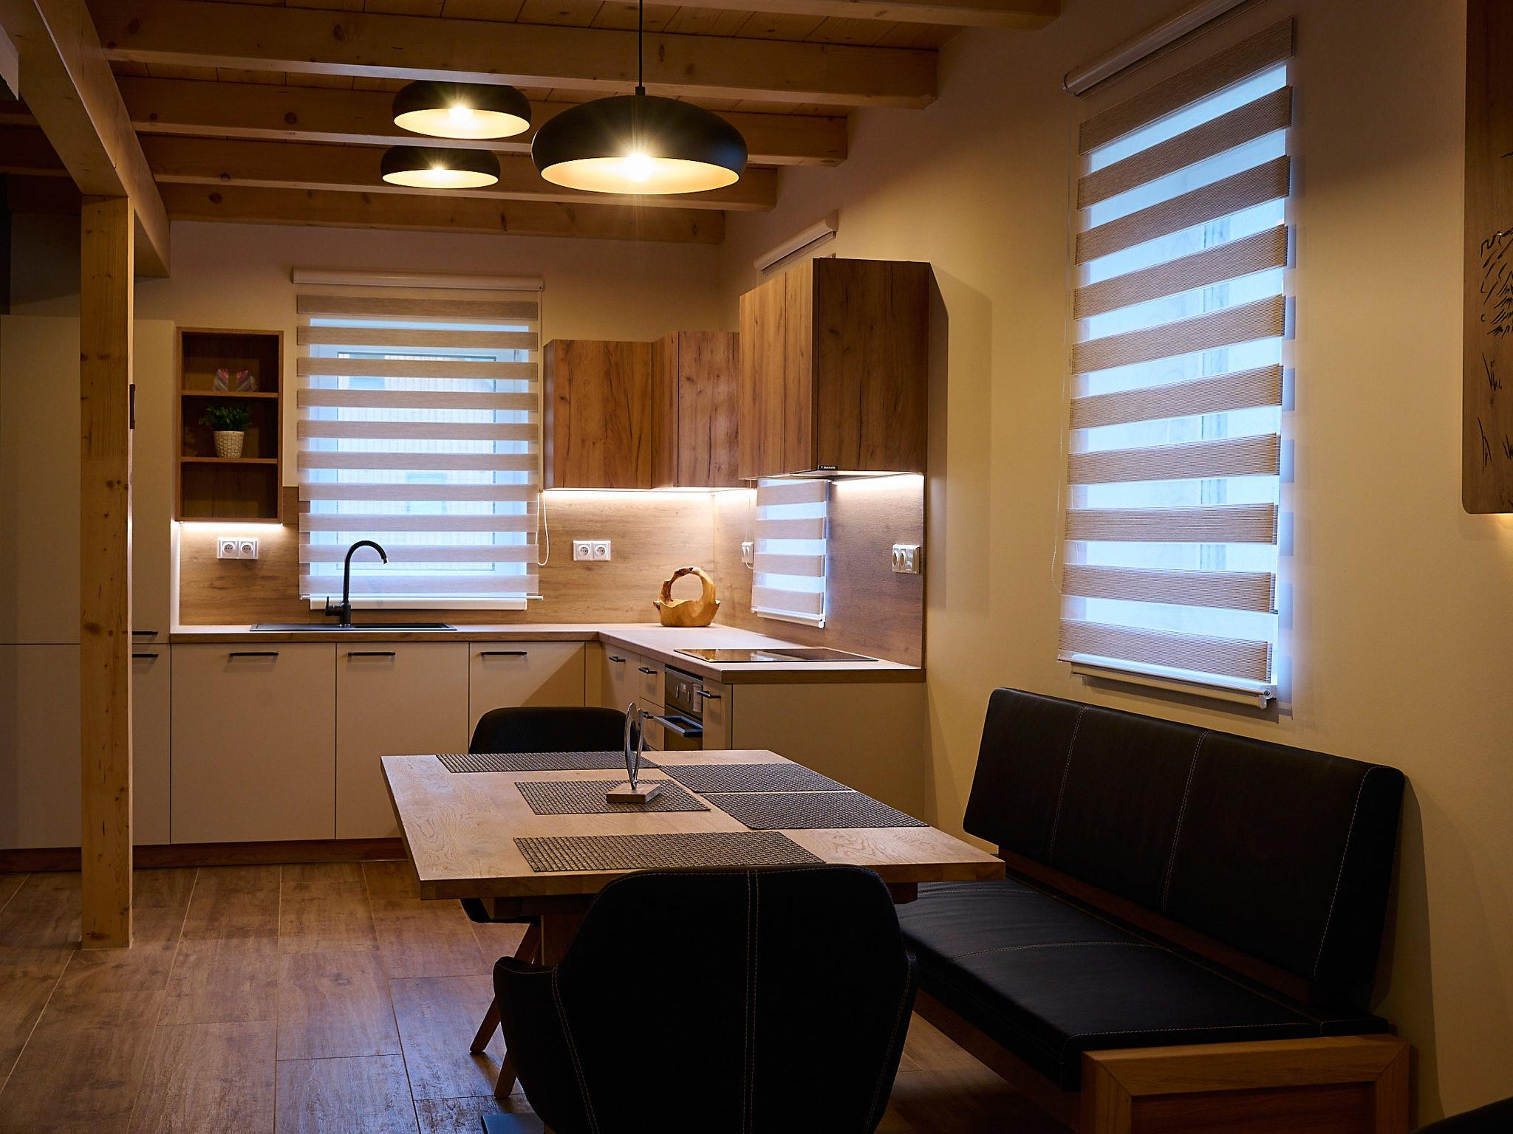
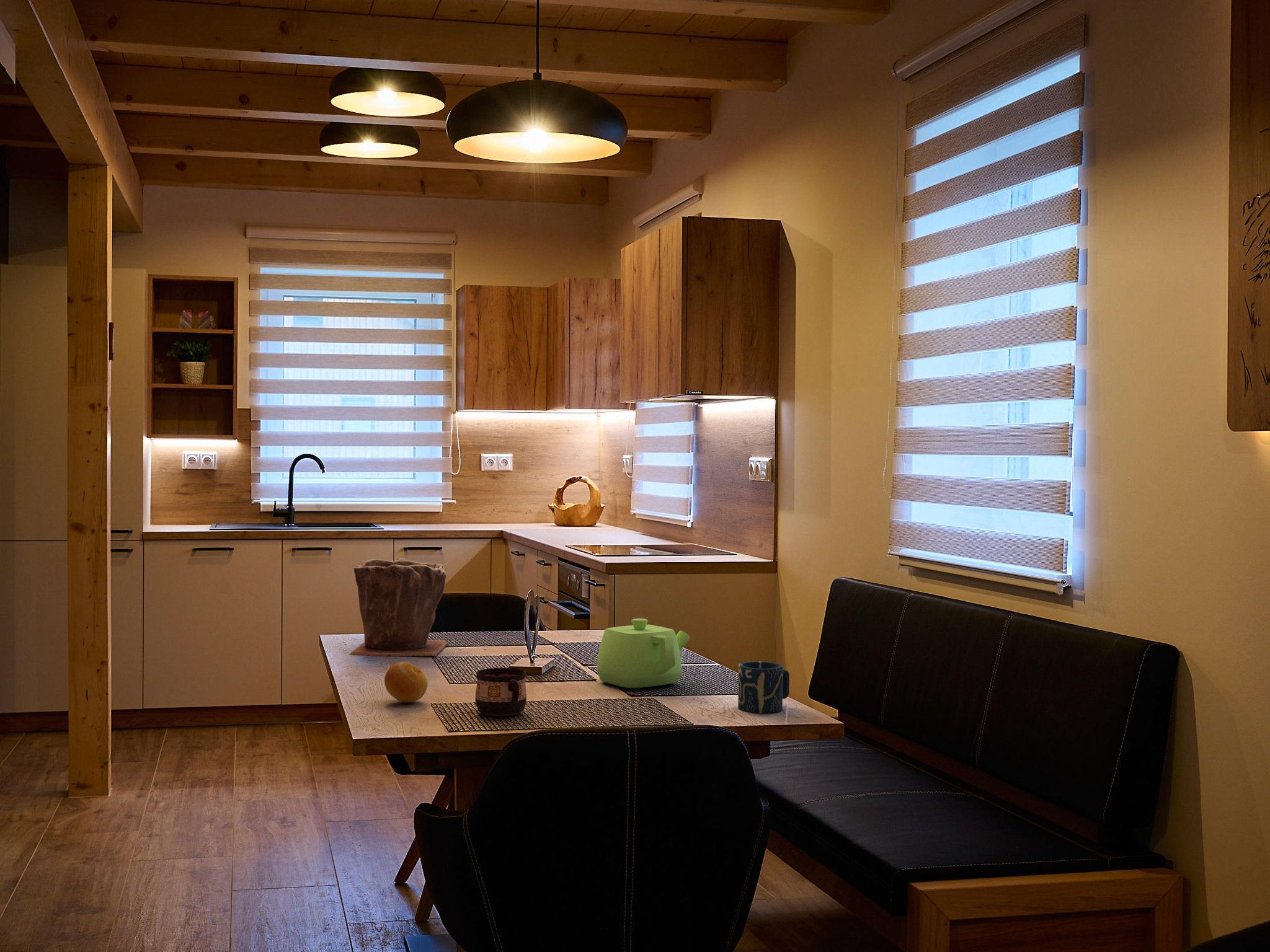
+ cup (765, 686)
+ plant pot (400, 605)
+ teapot (654, 651)
+ fruit (406, 682)
+ cup (500, 692)
